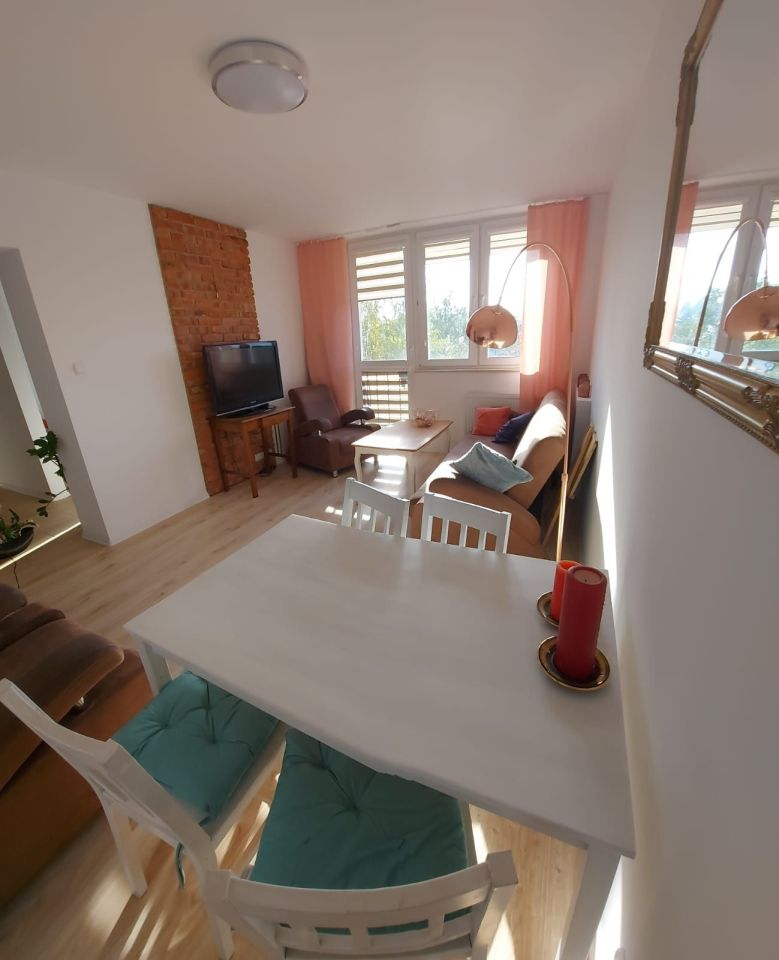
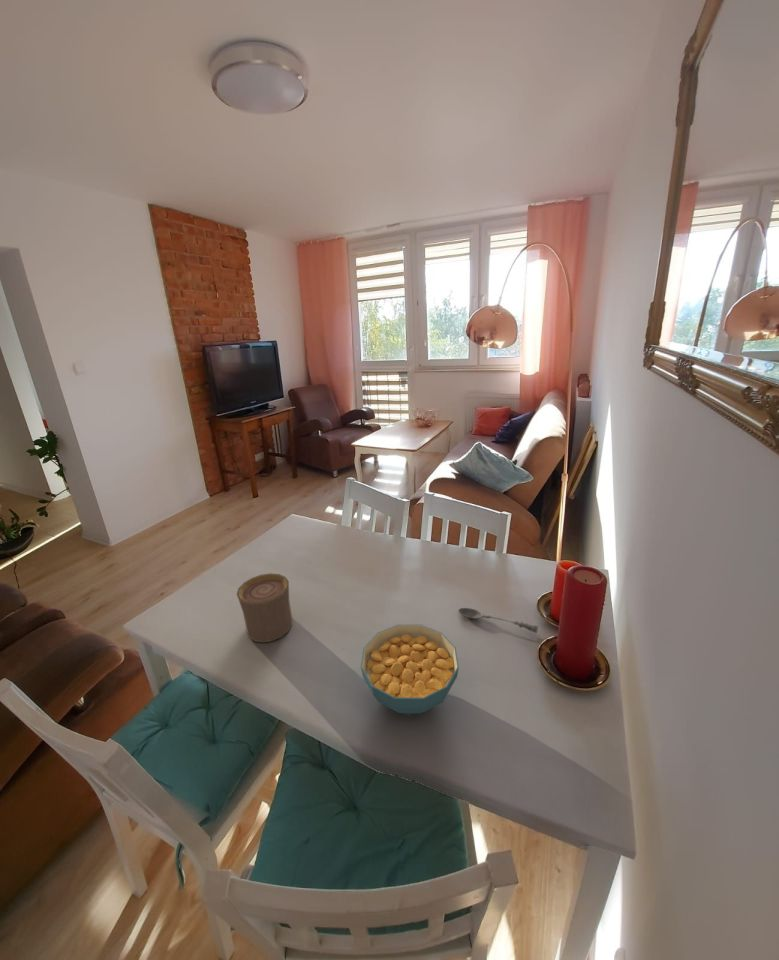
+ cereal bowl (409, 675)
+ cup (266, 607)
+ soupspoon (496, 618)
